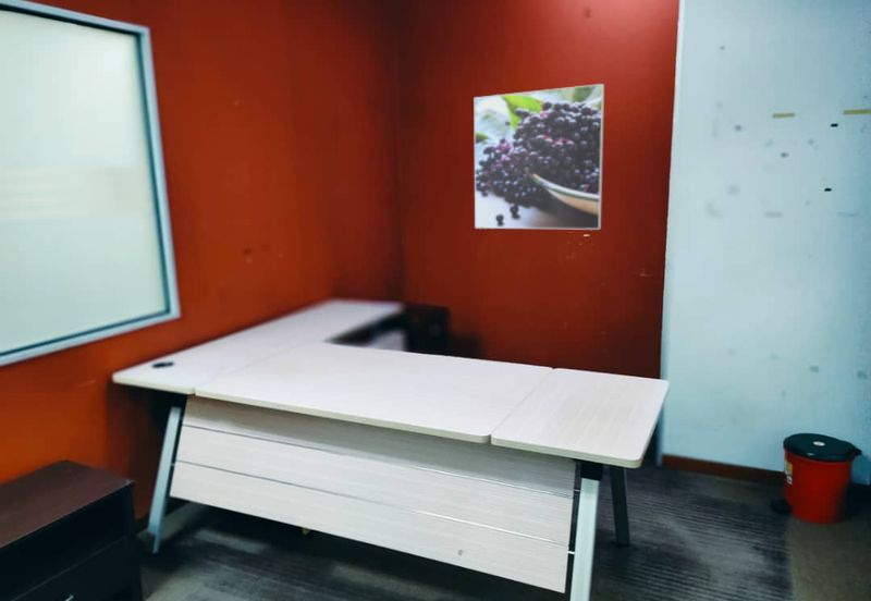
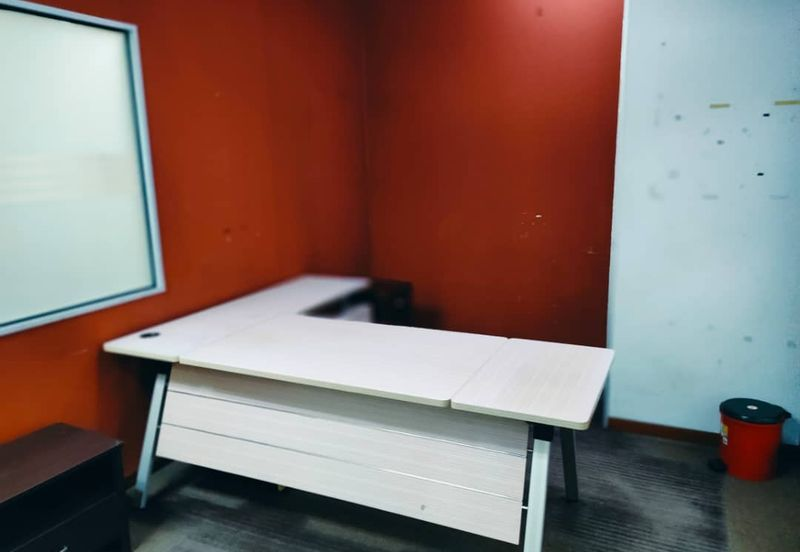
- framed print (535, 161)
